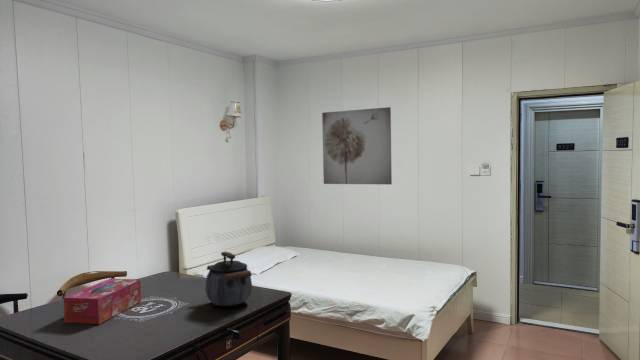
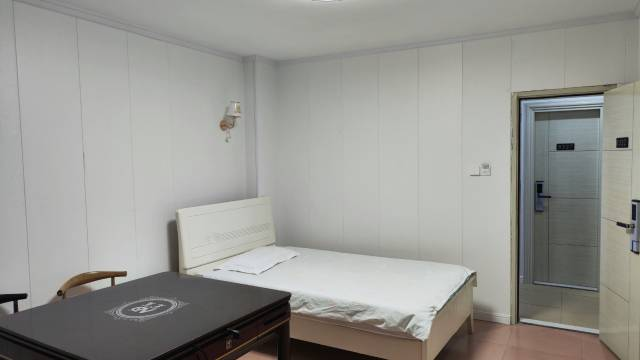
- wall art (355, 147)
- tissue box (105, 299)
- kettle (228, 278)
